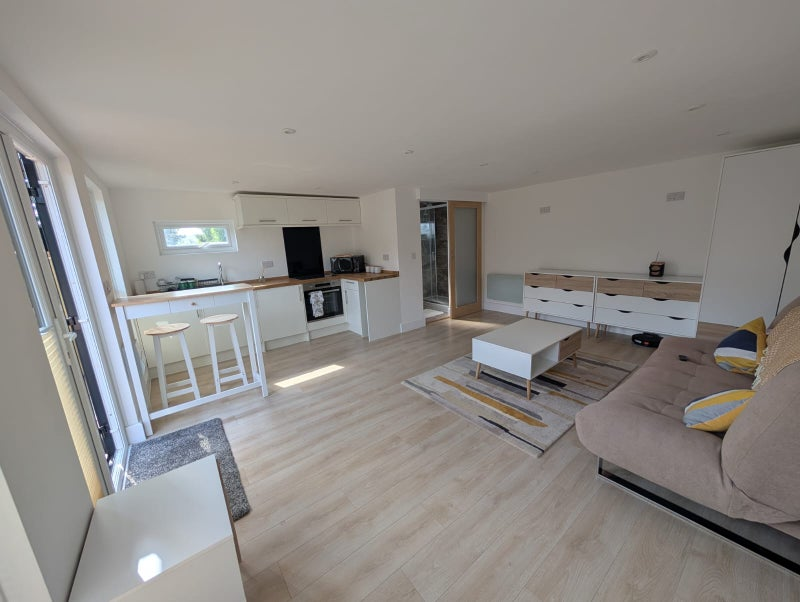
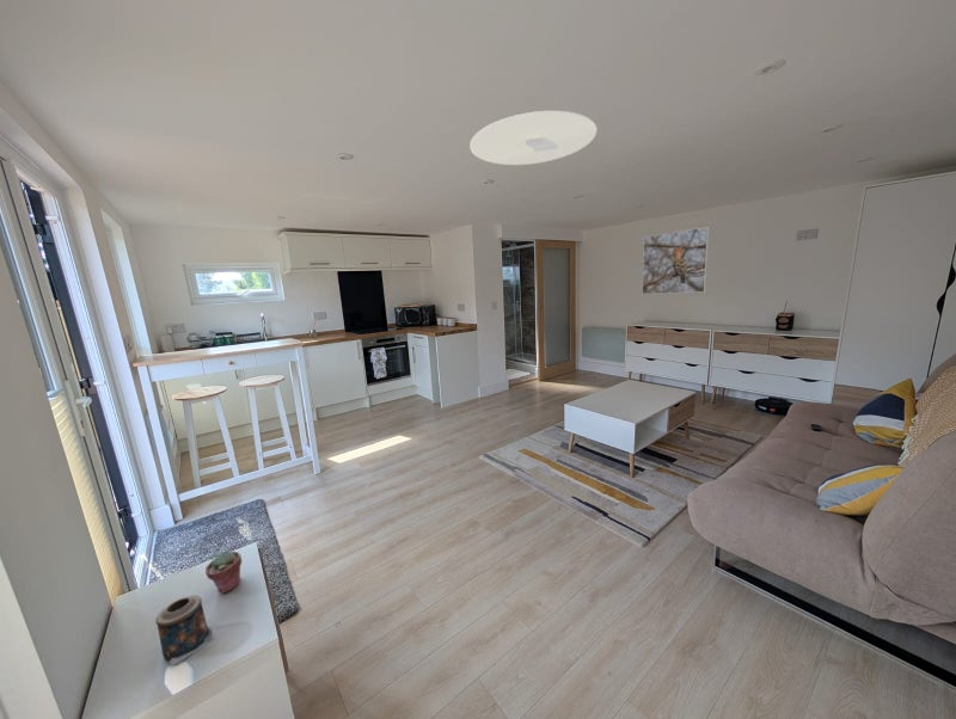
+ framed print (673, 263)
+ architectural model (531, 136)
+ candle (186, 625)
+ potted succulent (225, 569)
